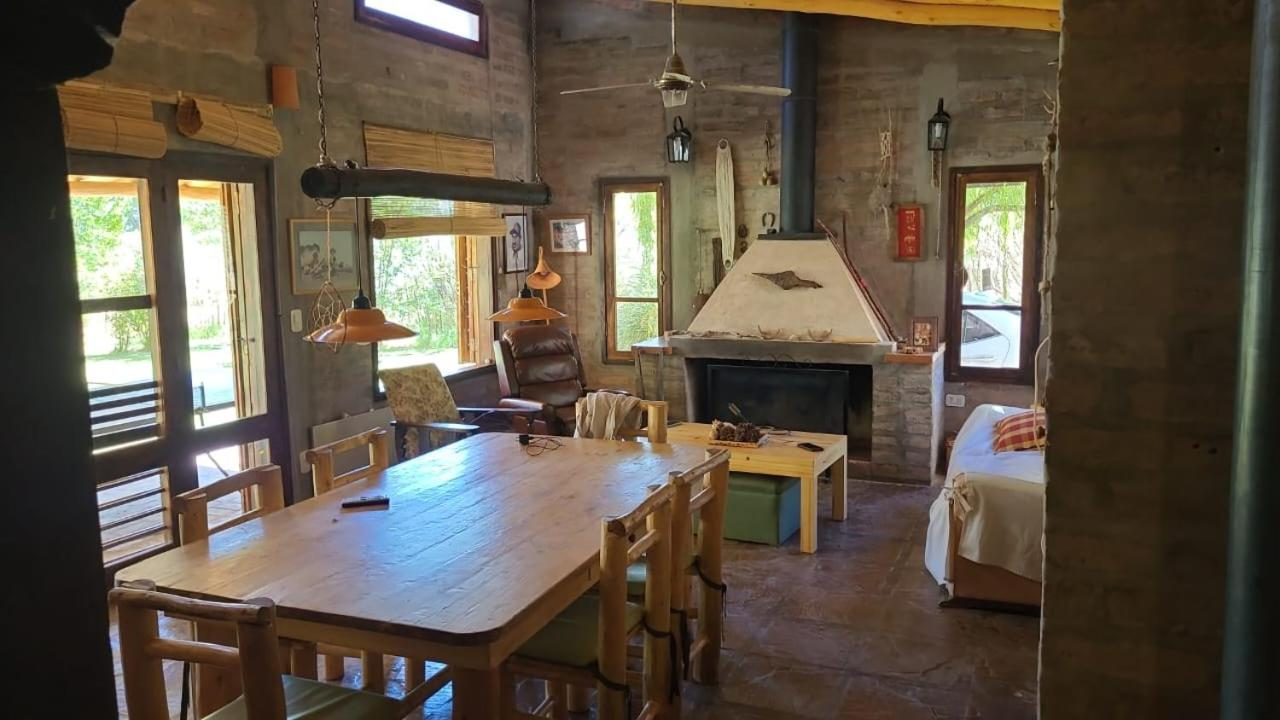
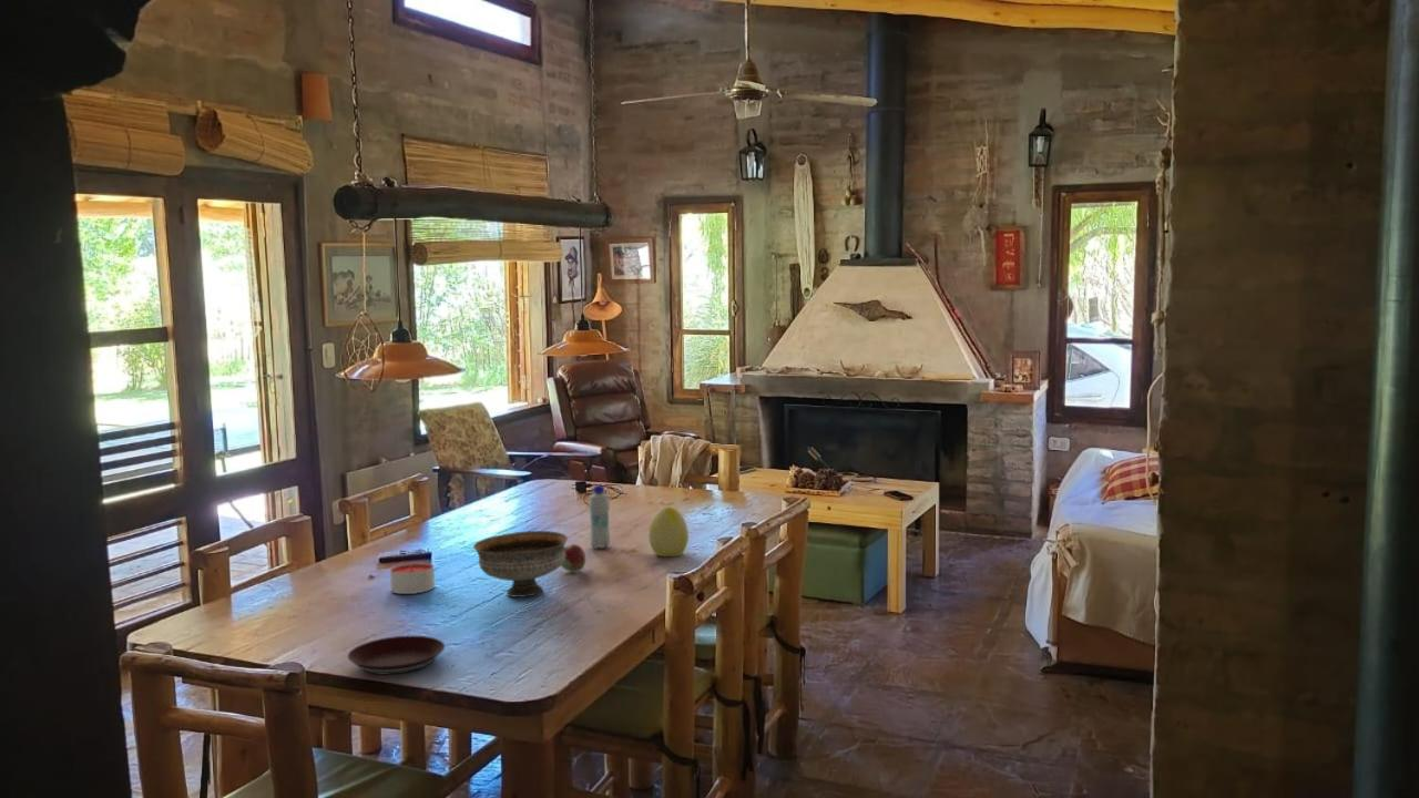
+ plate (397, 656)
+ bottle (599, 515)
+ decorative egg (668, 530)
+ candle (411, 576)
+ fruit (571, 557)
+ bowl (521, 566)
